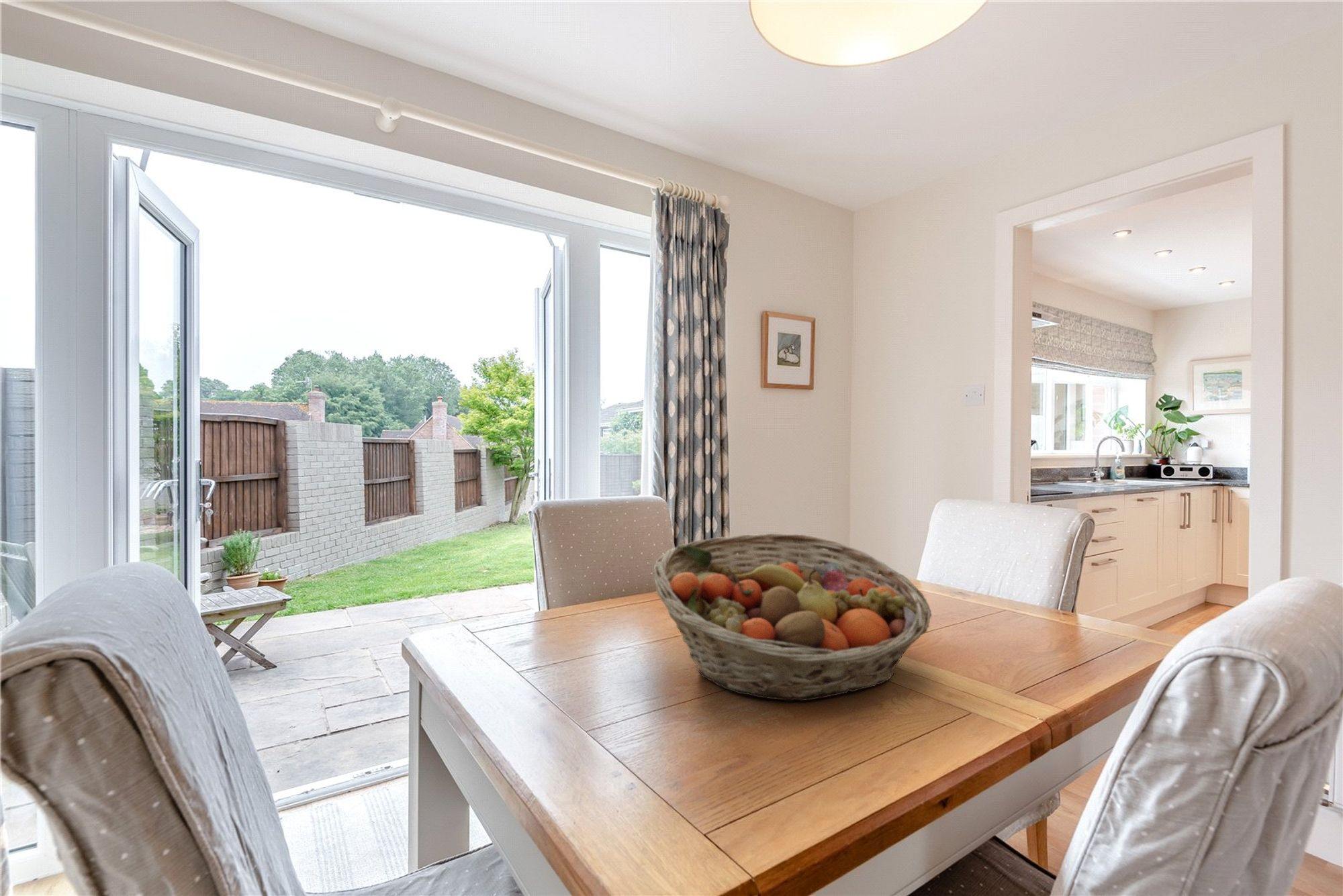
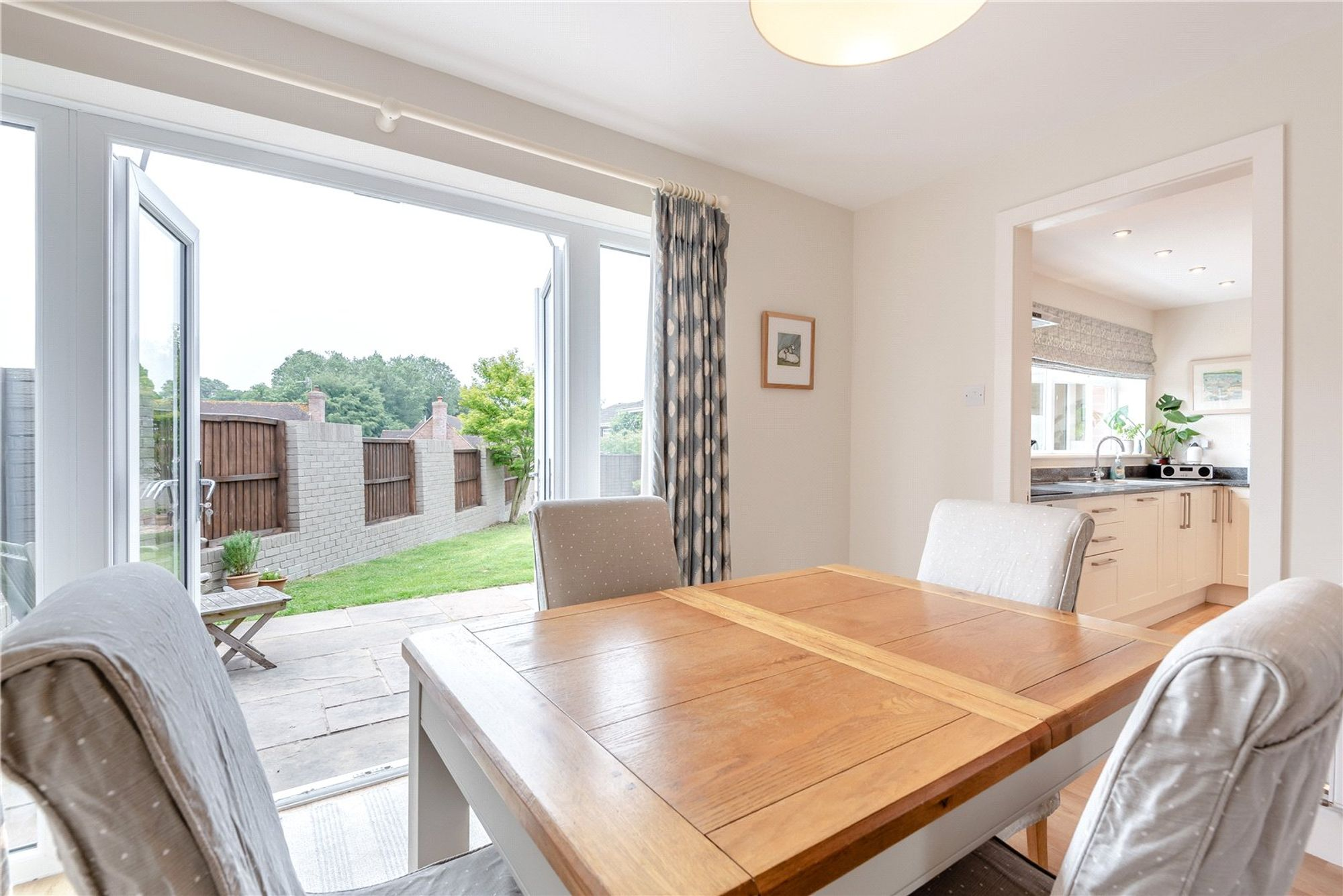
- fruit basket (789, 605)
